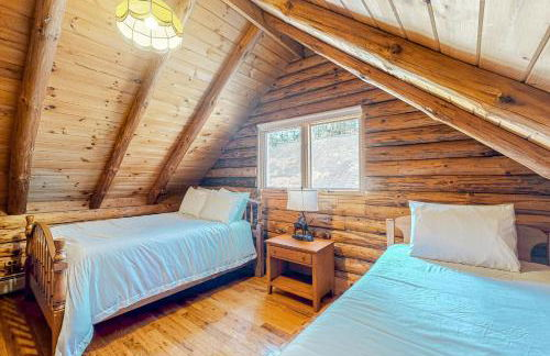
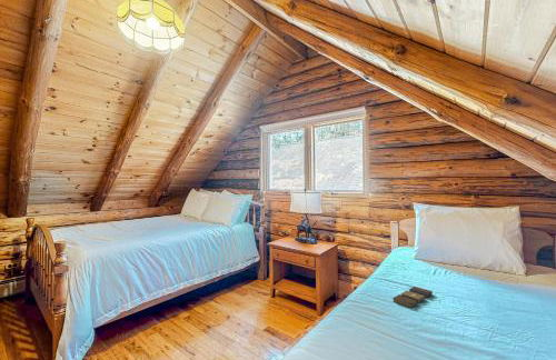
+ book set (413, 296)
